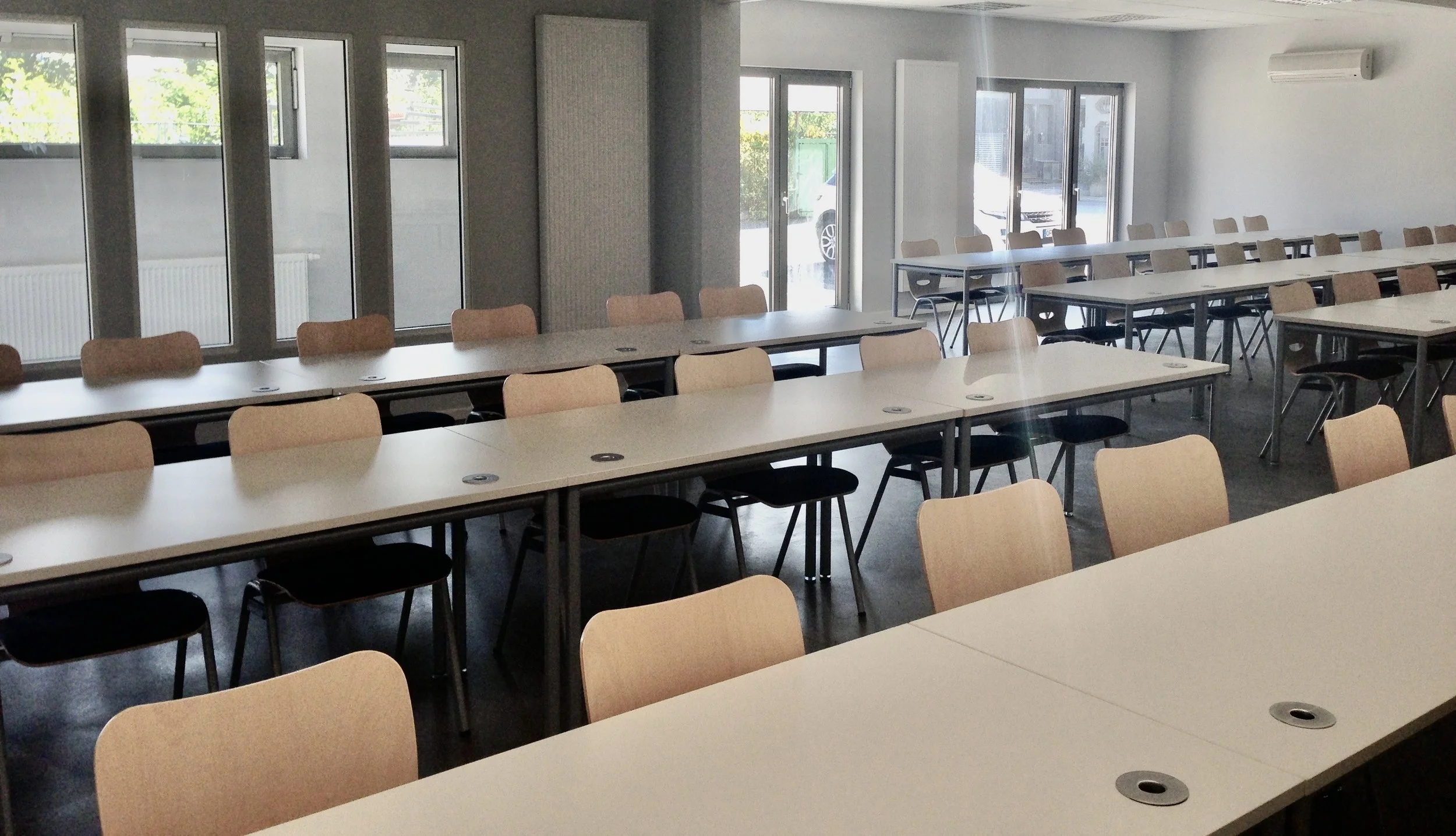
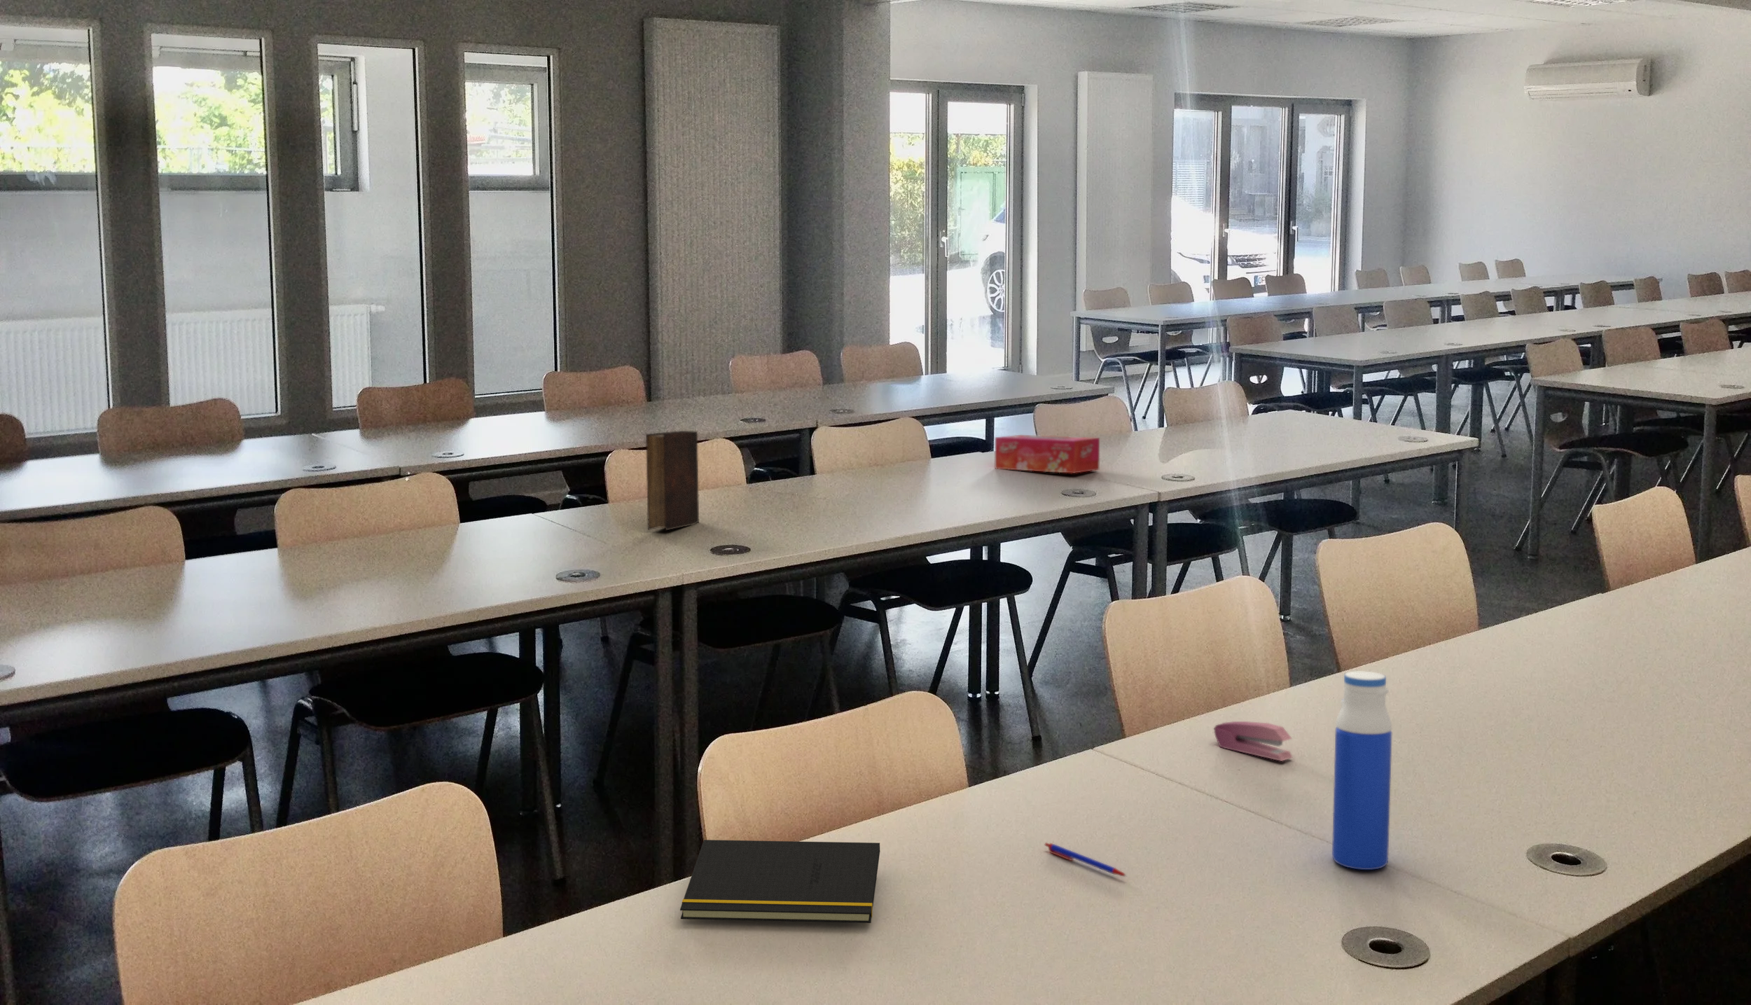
+ stapler (1252, 736)
+ notepad (784, 879)
+ water bottle (1363, 768)
+ pen (1085, 860)
+ bible (673, 480)
+ tissue box (1046, 453)
